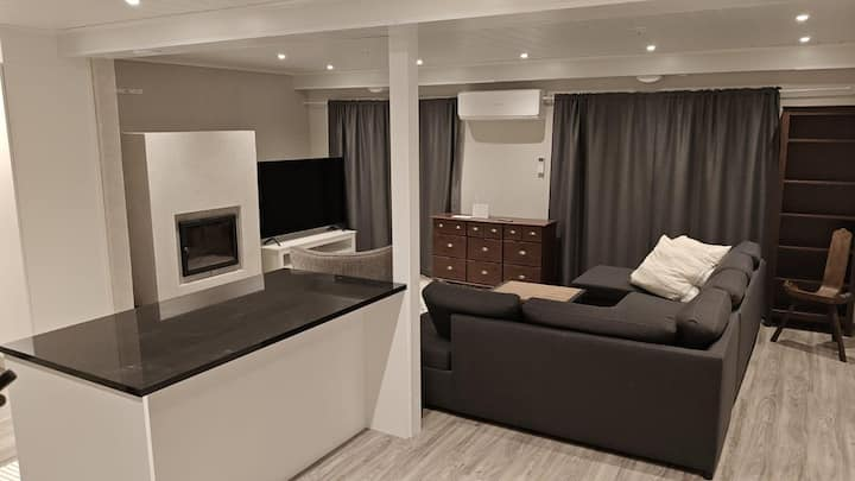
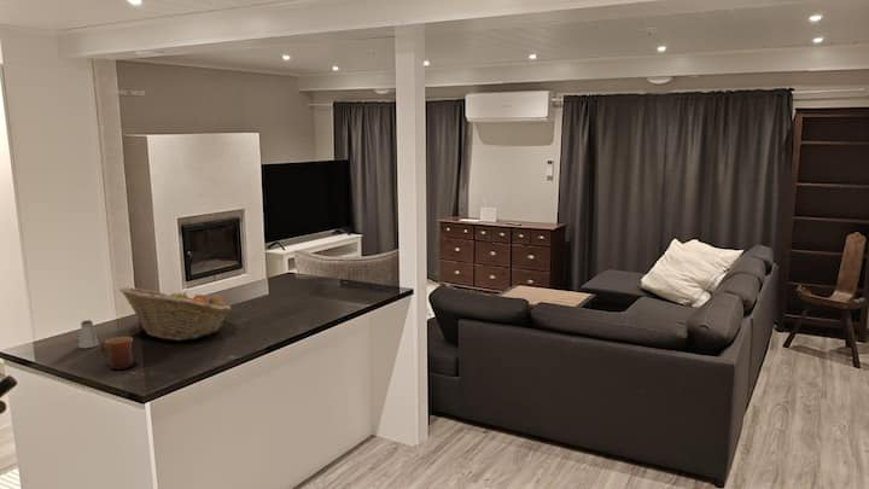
+ mug (116, 353)
+ fruit basket (176, 308)
+ saltshaker (87, 333)
